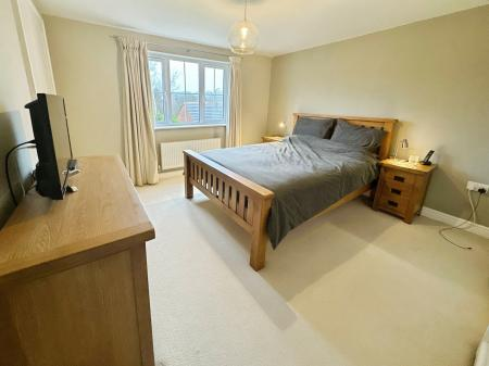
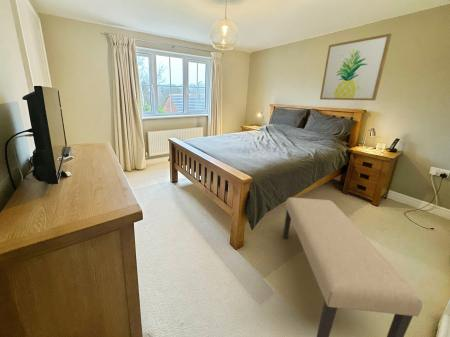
+ bench (326, 254)
+ wall art (350, 71)
